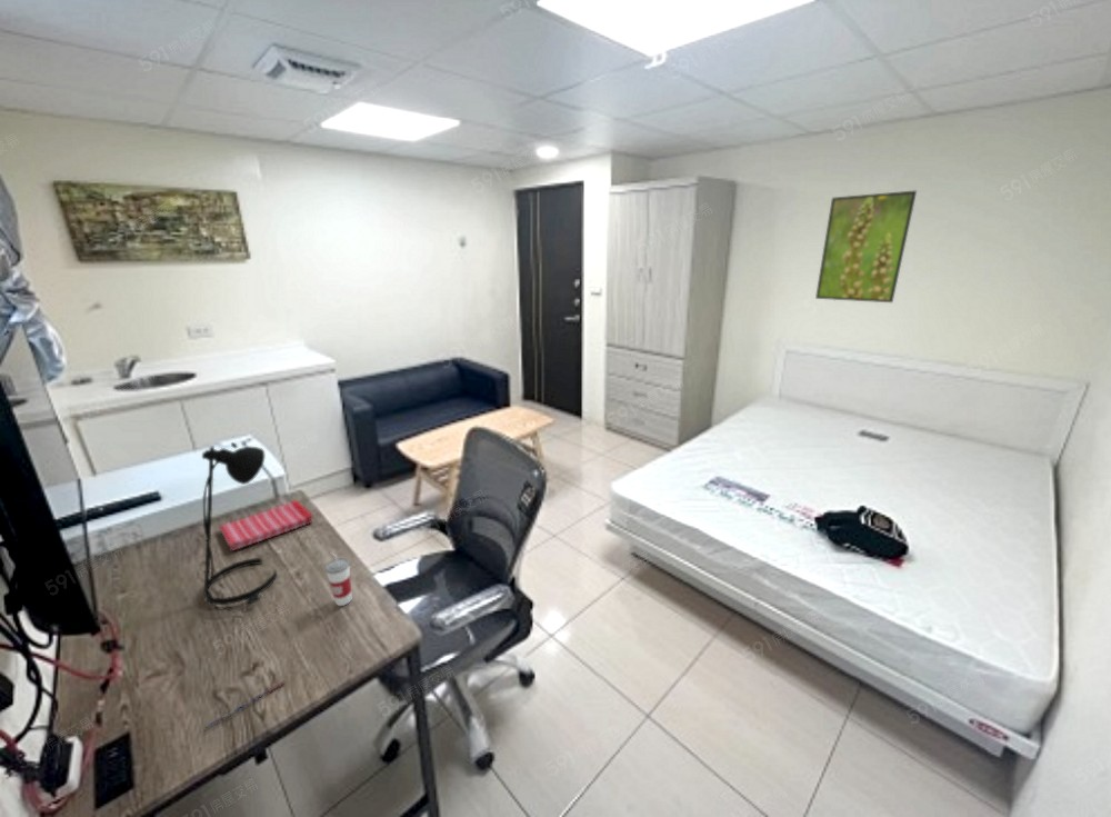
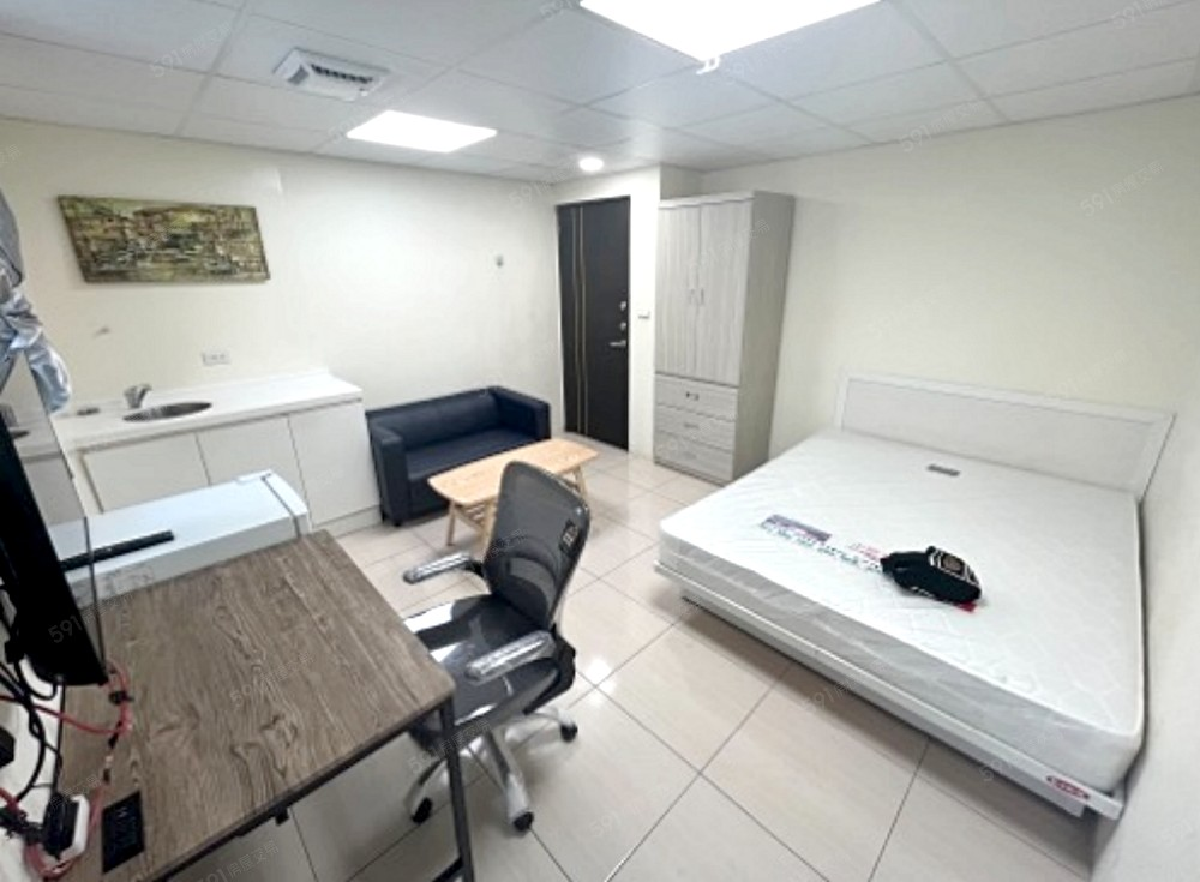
- desk lamp (210, 519)
- pen (246, 704)
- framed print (861, 249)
- dish towel (267, 522)
- cup (339, 576)
